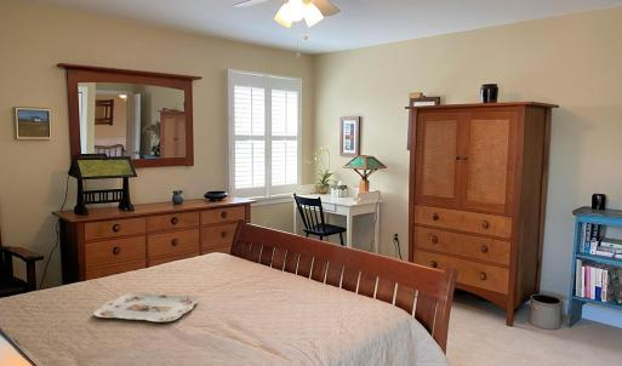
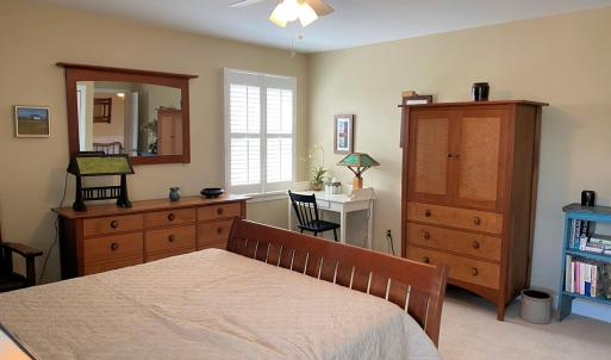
- serving tray (148, 307)
